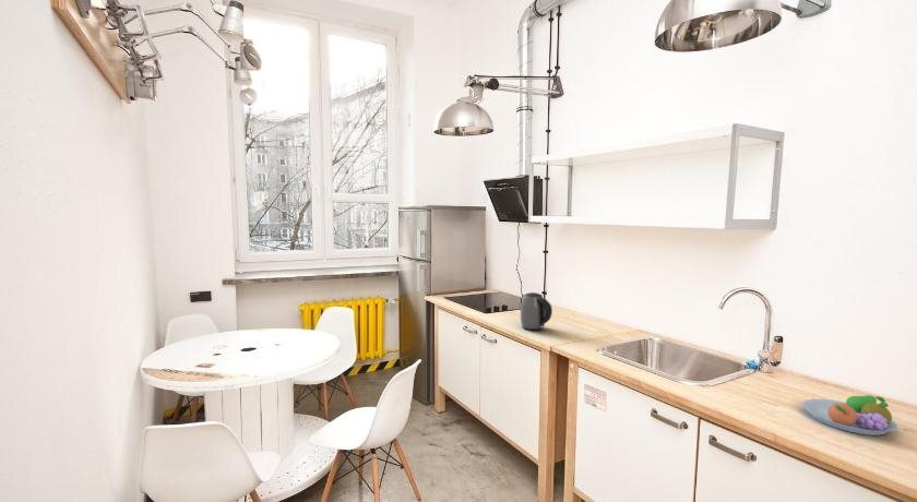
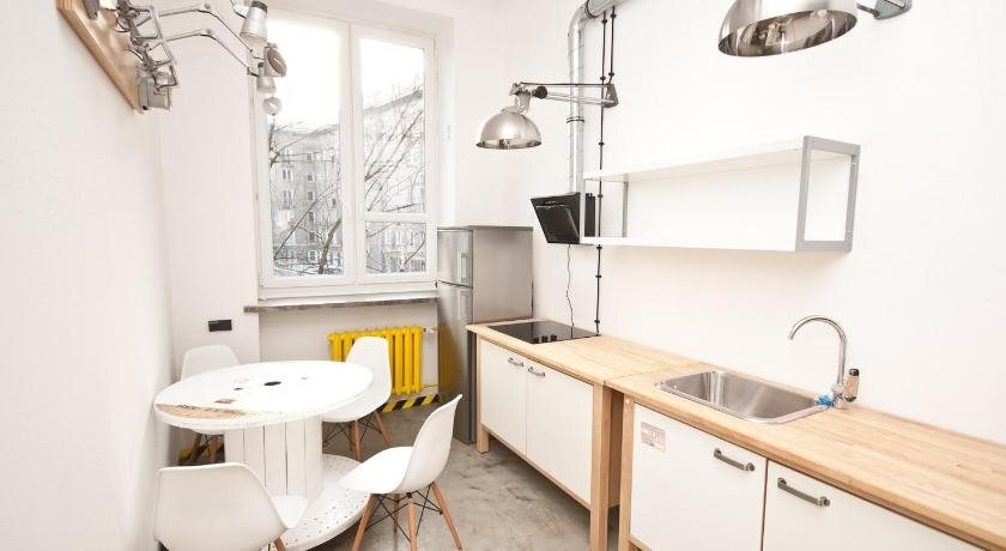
- fruit bowl (850, 407)
- kettle (535, 311)
